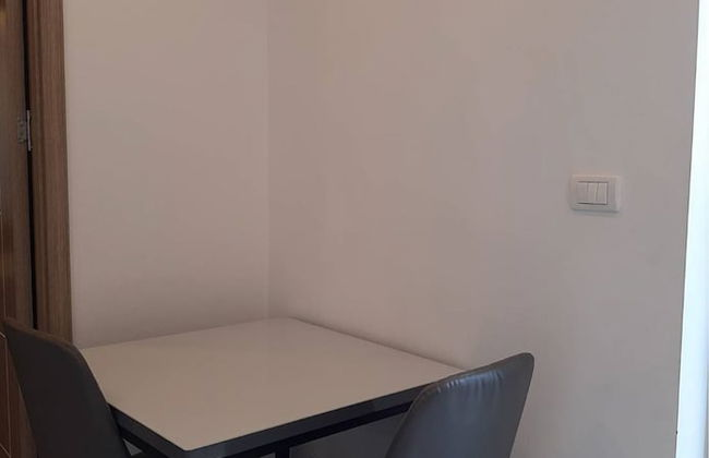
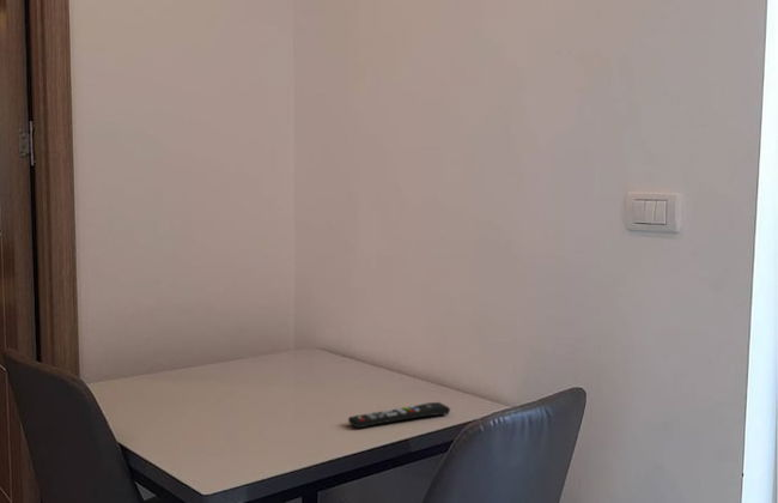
+ remote control (400, 414)
